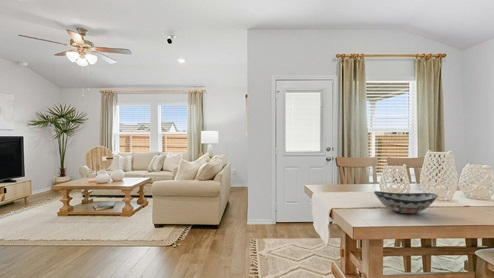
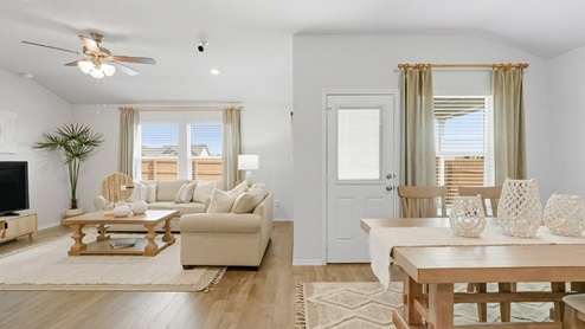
- decorative bowl (404, 202)
